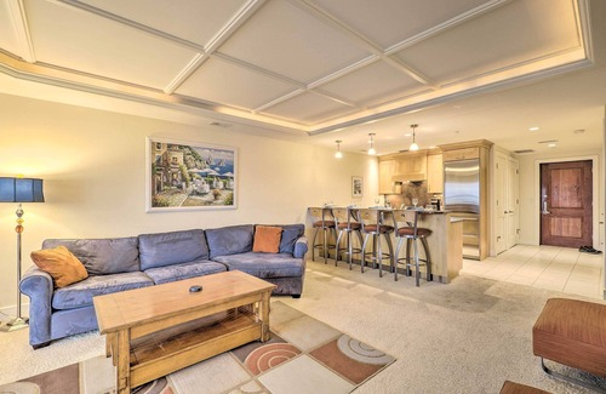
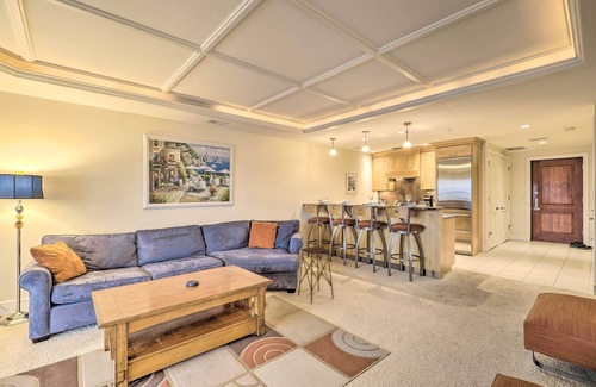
+ side table (313, 273)
